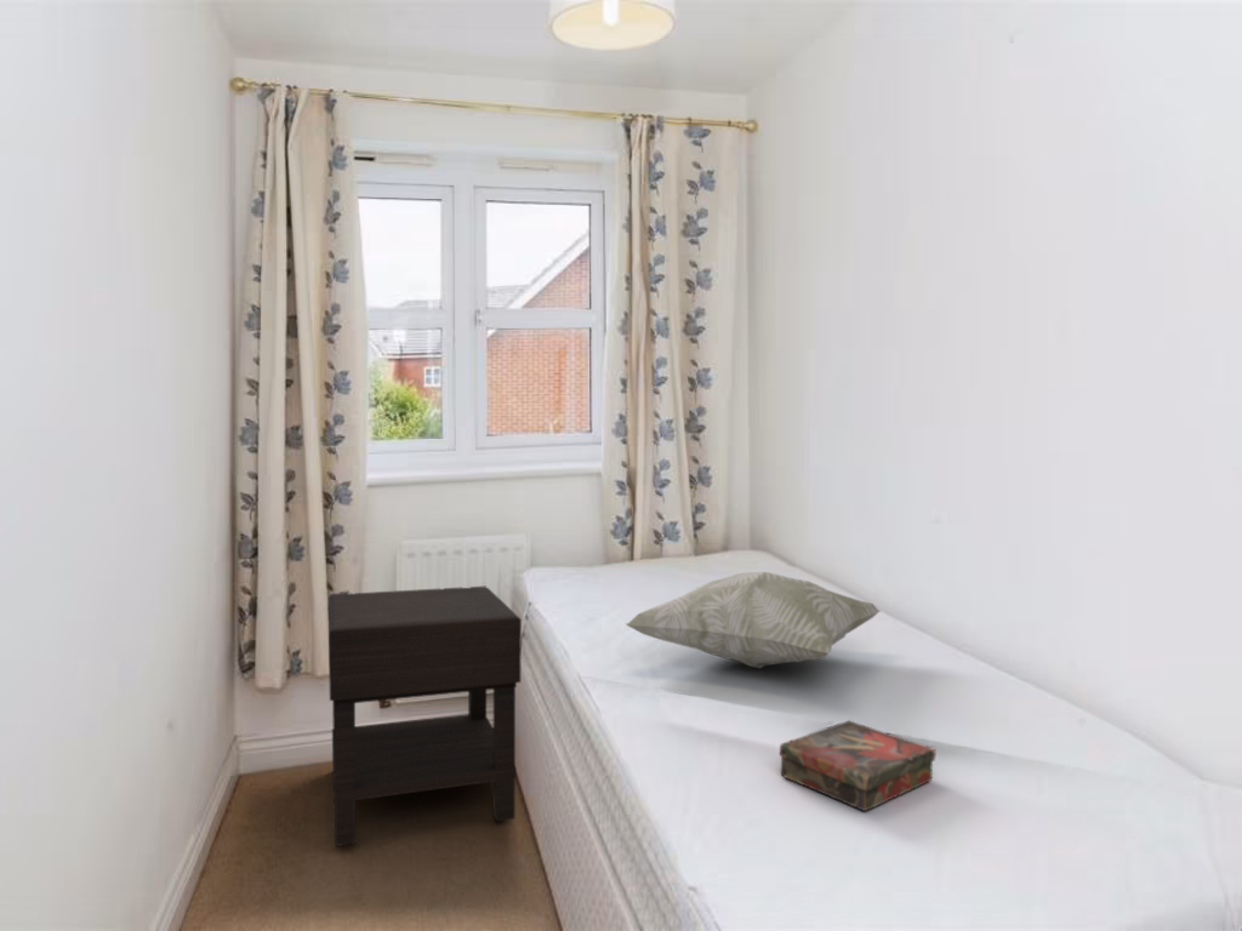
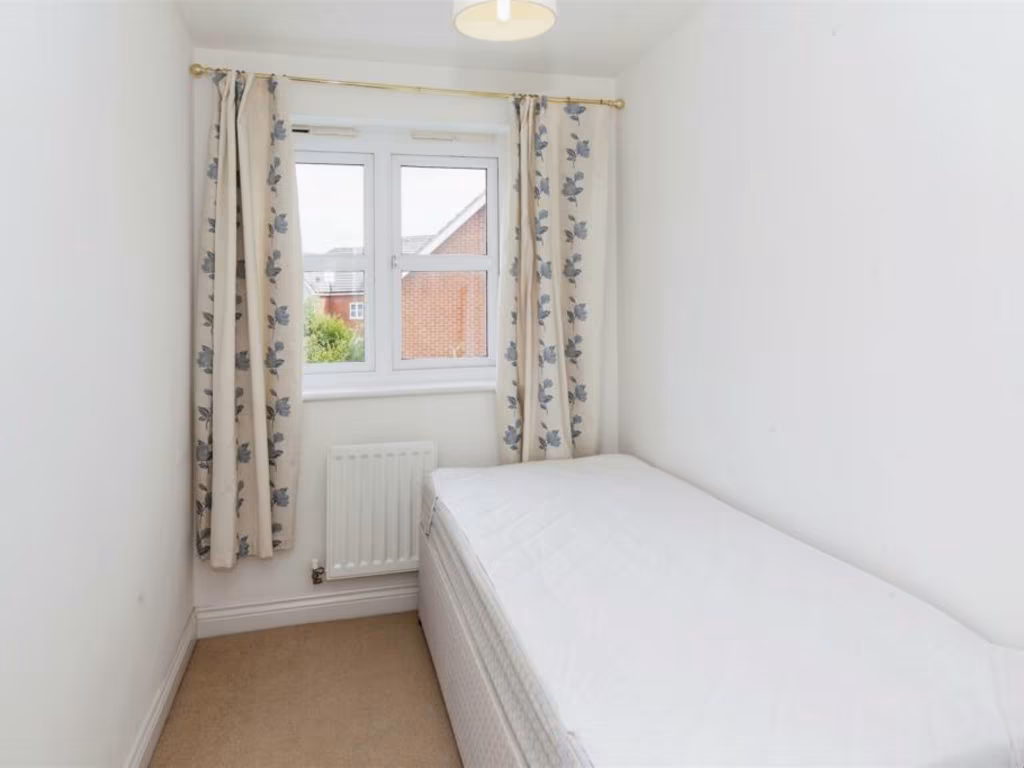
- decorative pillow (758, 617)
- book (856, 762)
- nightstand (418, 696)
